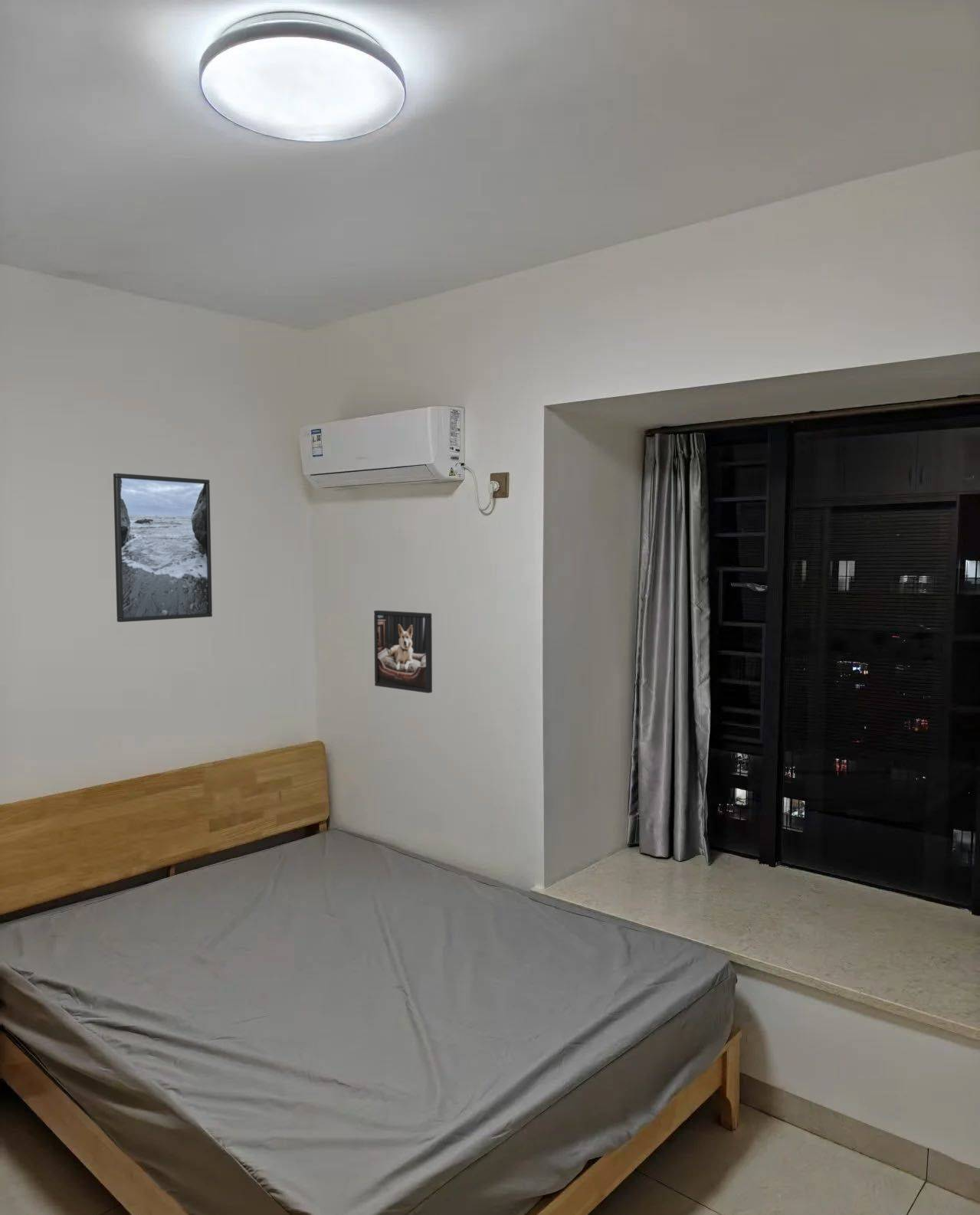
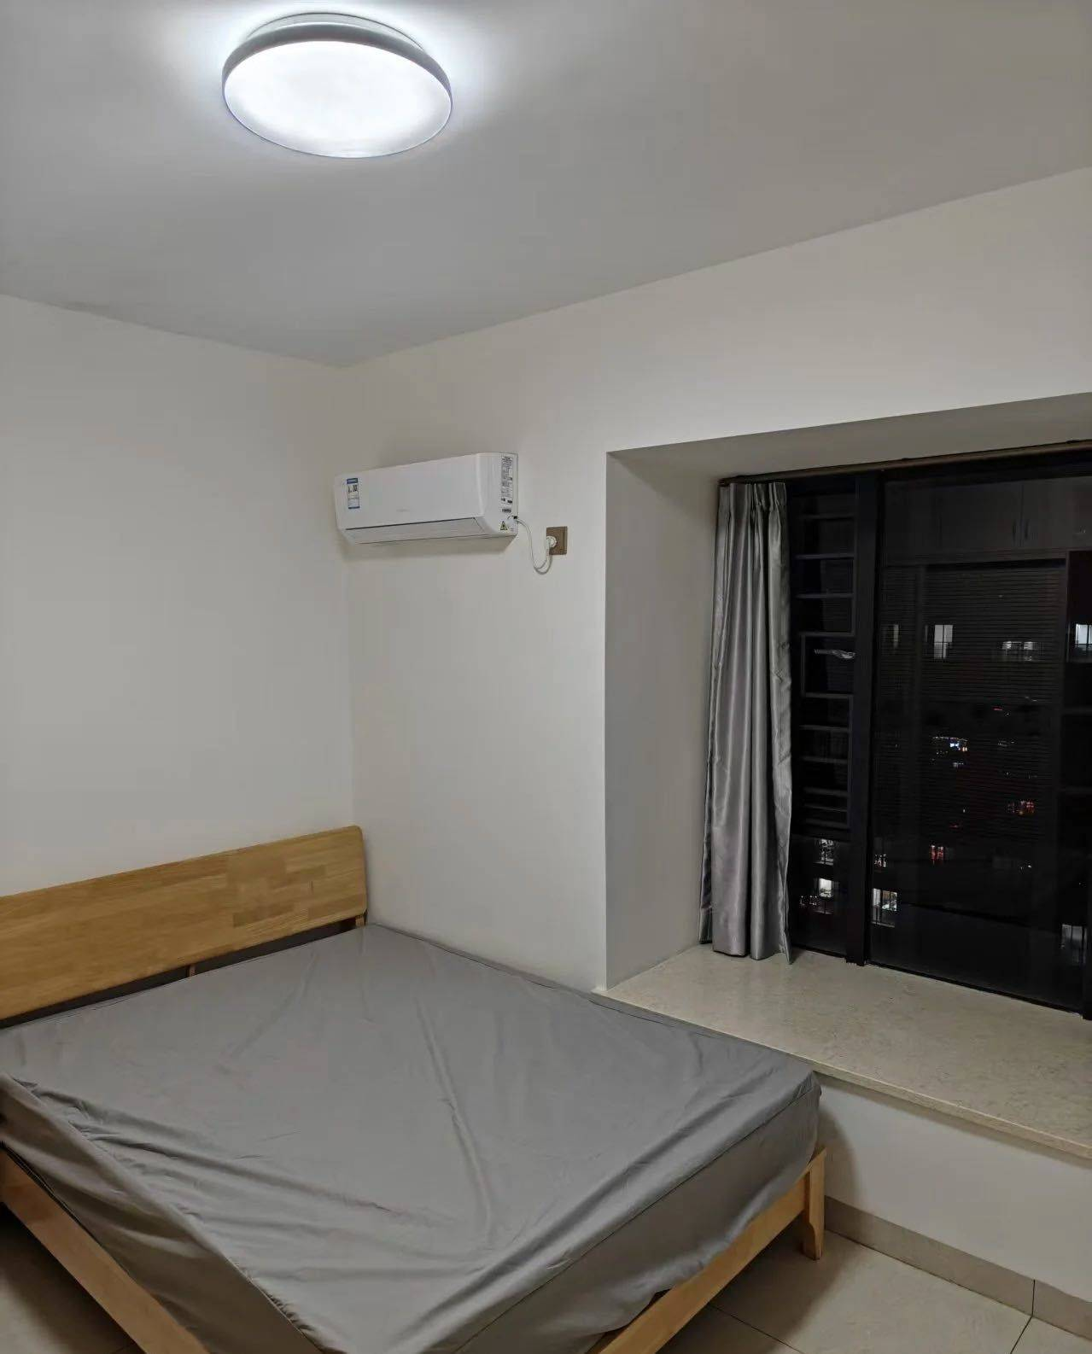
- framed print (402, 650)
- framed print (165, 548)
